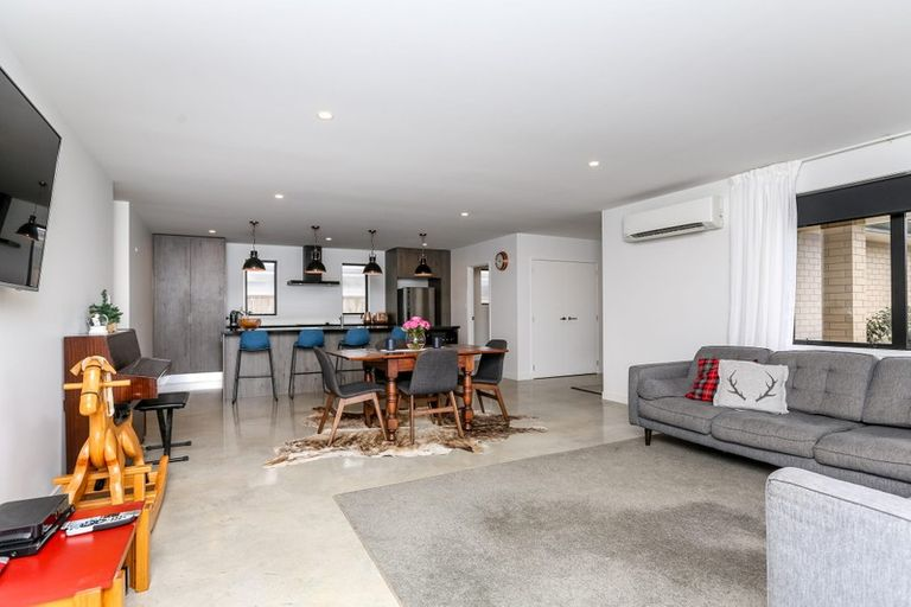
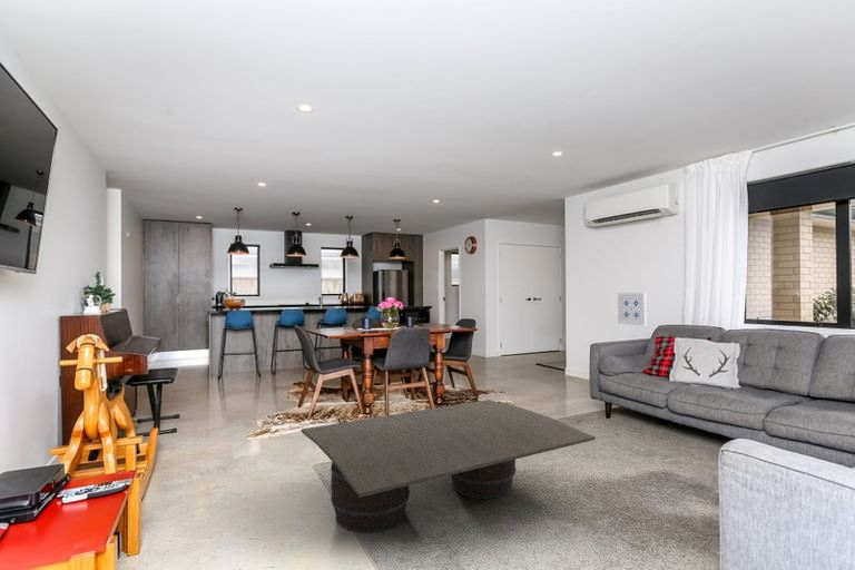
+ coffee table (443, 463)
+ wall art (631, 308)
